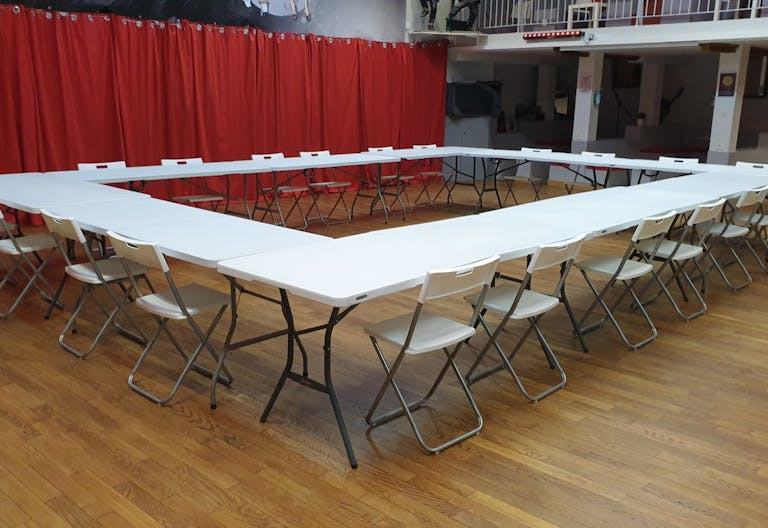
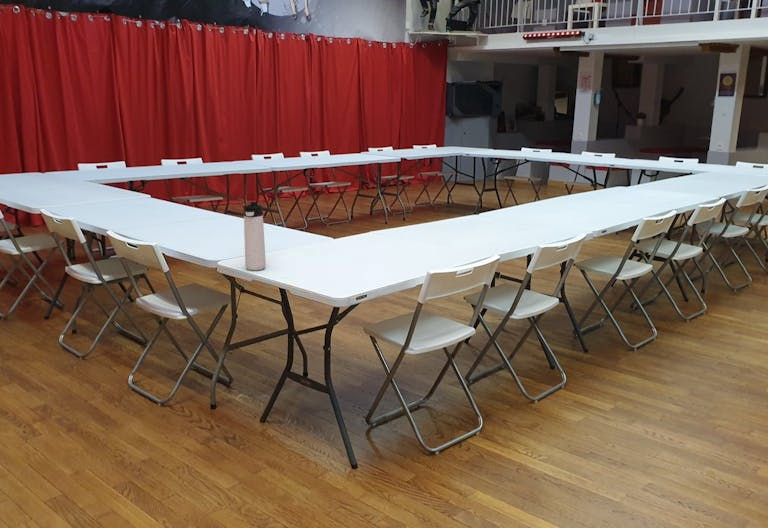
+ thermos bottle (253, 236)
